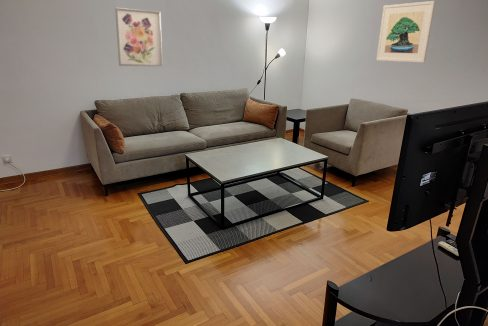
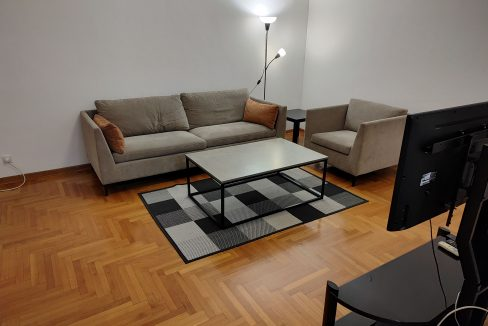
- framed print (403, 33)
- wall art (140, 38)
